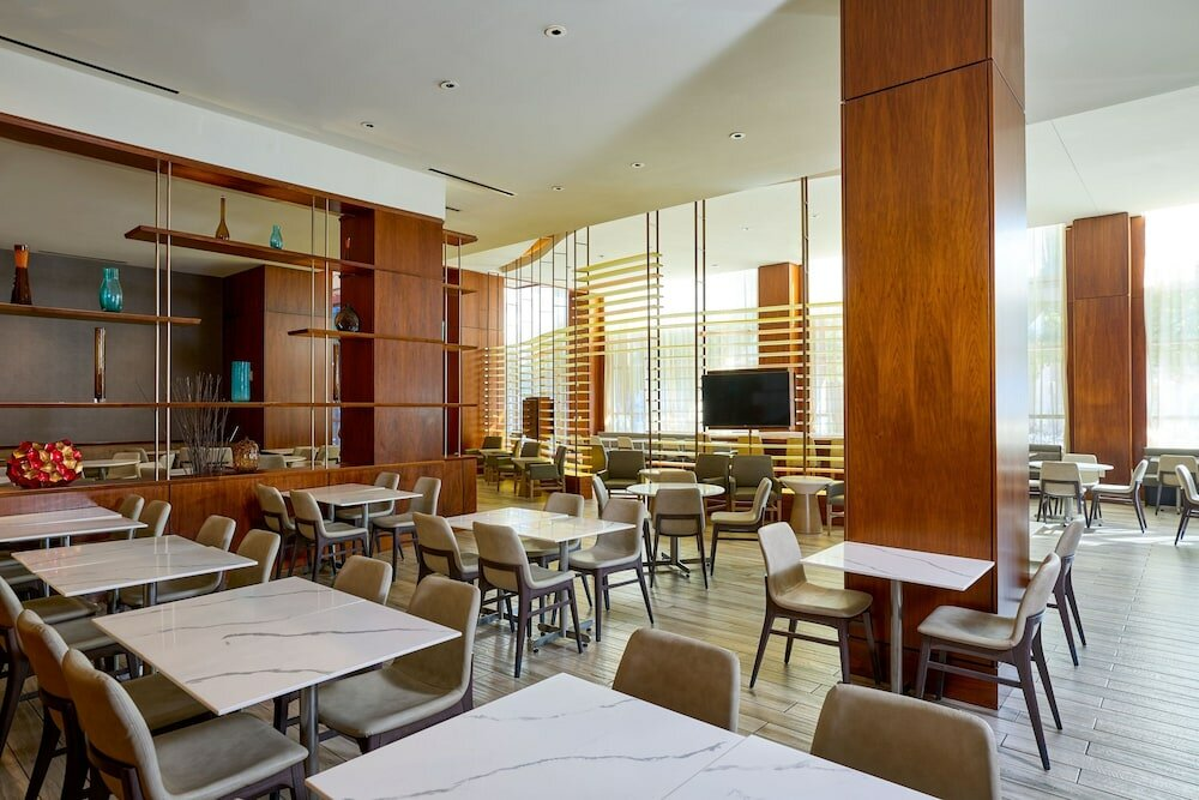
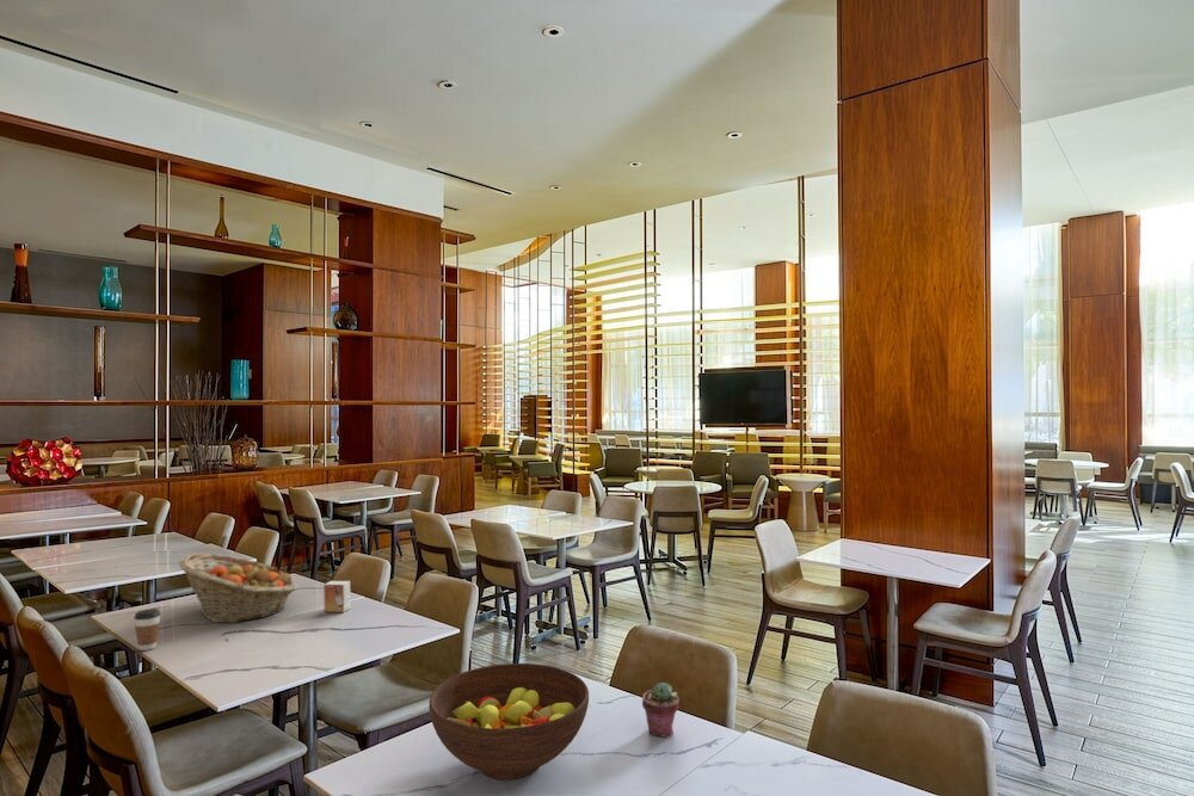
+ fruit bowl (510, 728)
+ fruit basket (239, 582)
+ small box (337, 596)
+ coffee cup (147, 629)
+ potted succulent (660, 706)
